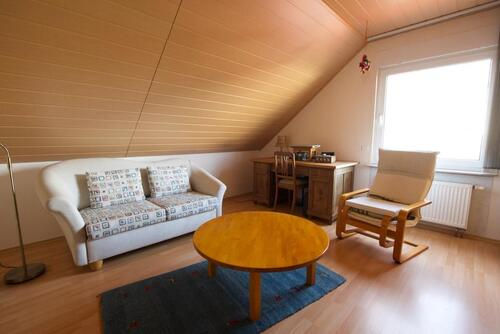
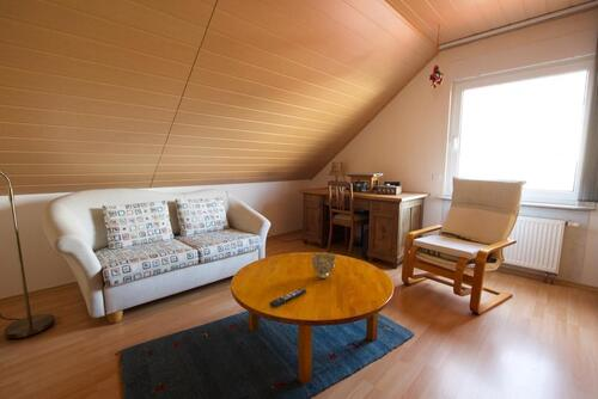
+ decorative bowl (323, 265)
+ remote control (288, 296)
